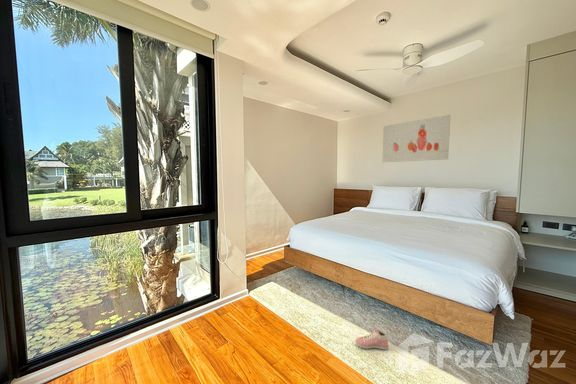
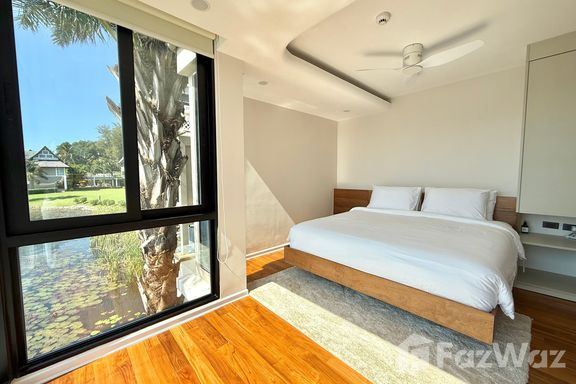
- sneaker (371, 337)
- wall art (412, 141)
